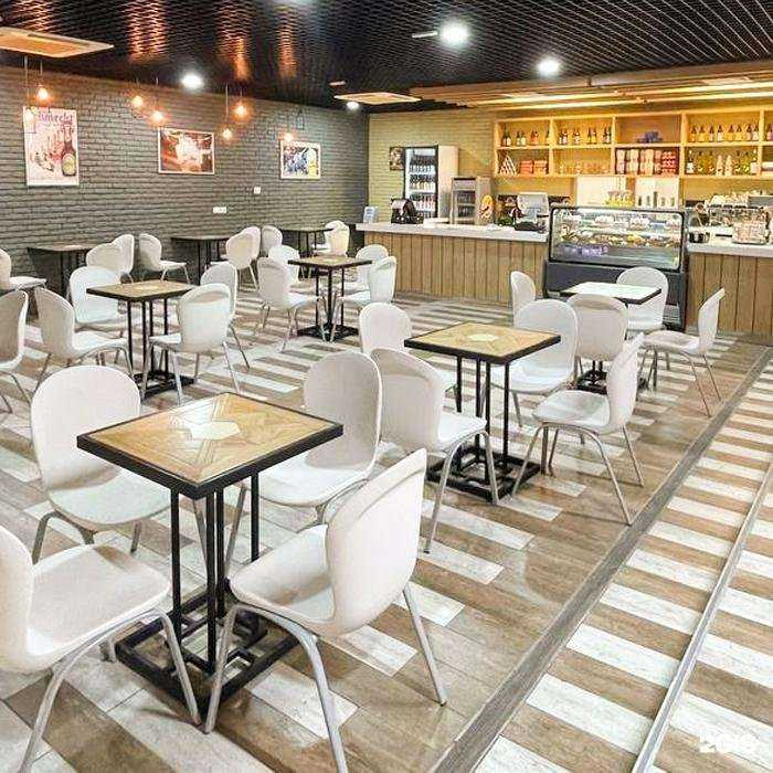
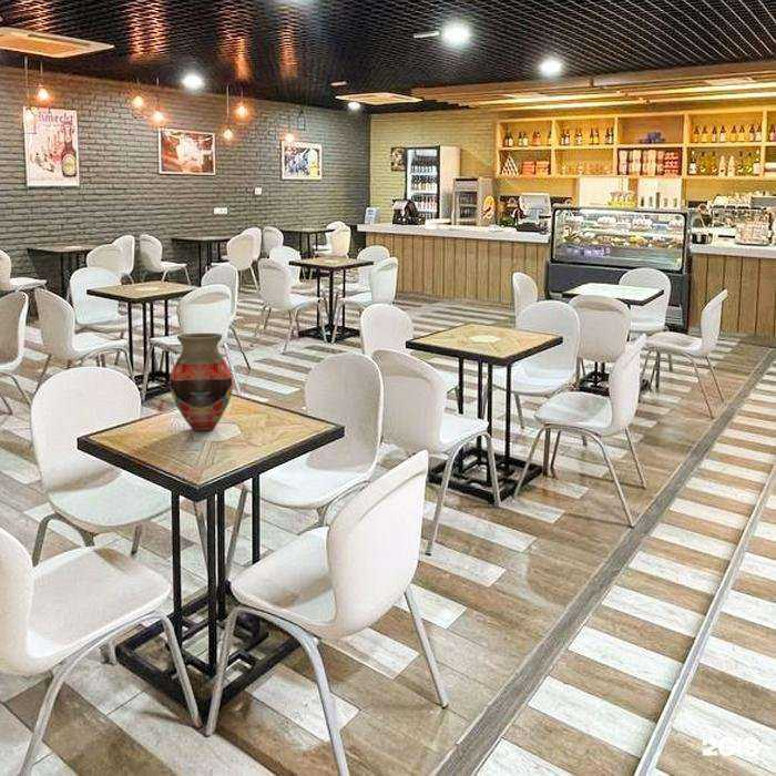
+ vase (201, 381)
